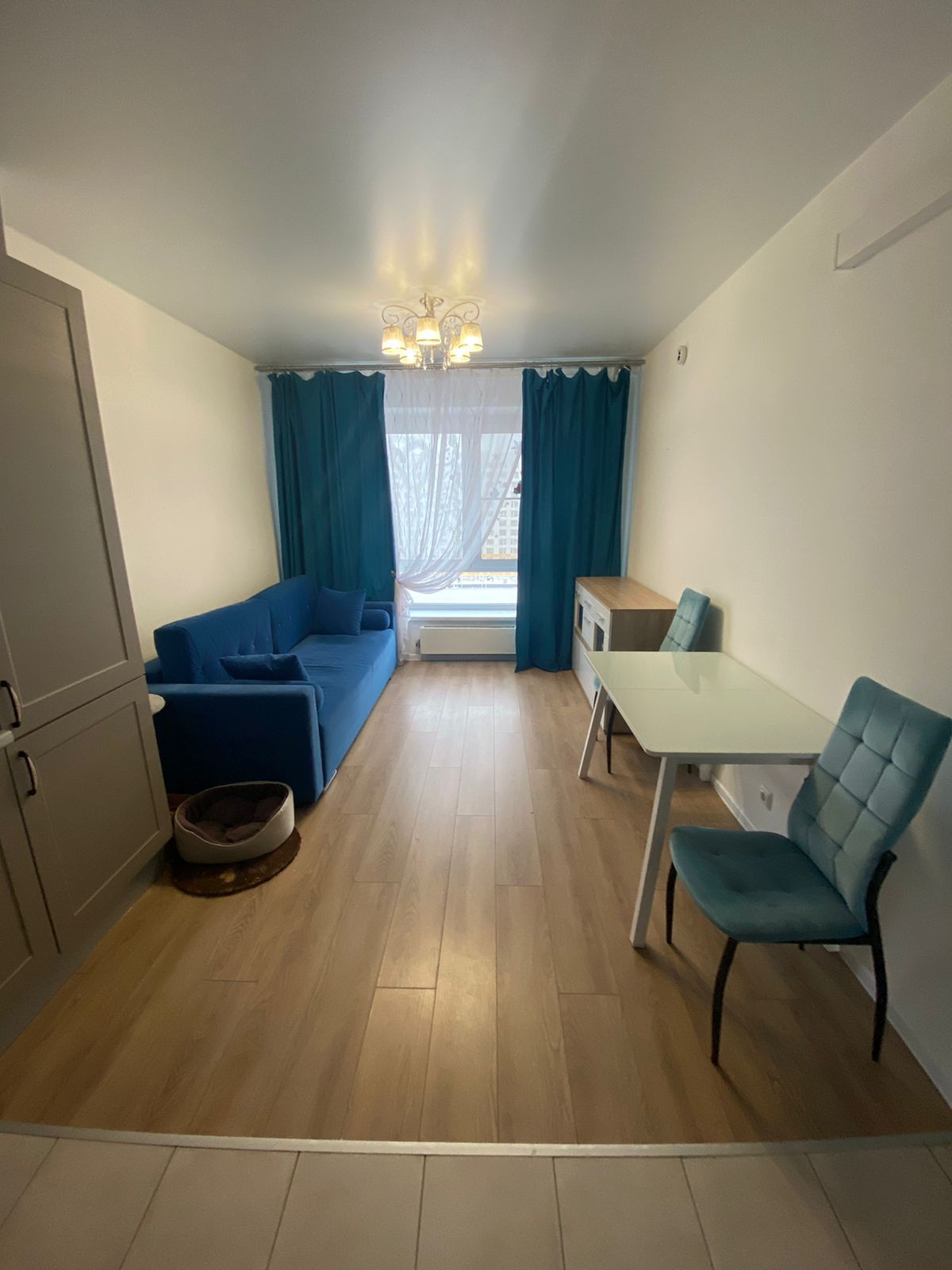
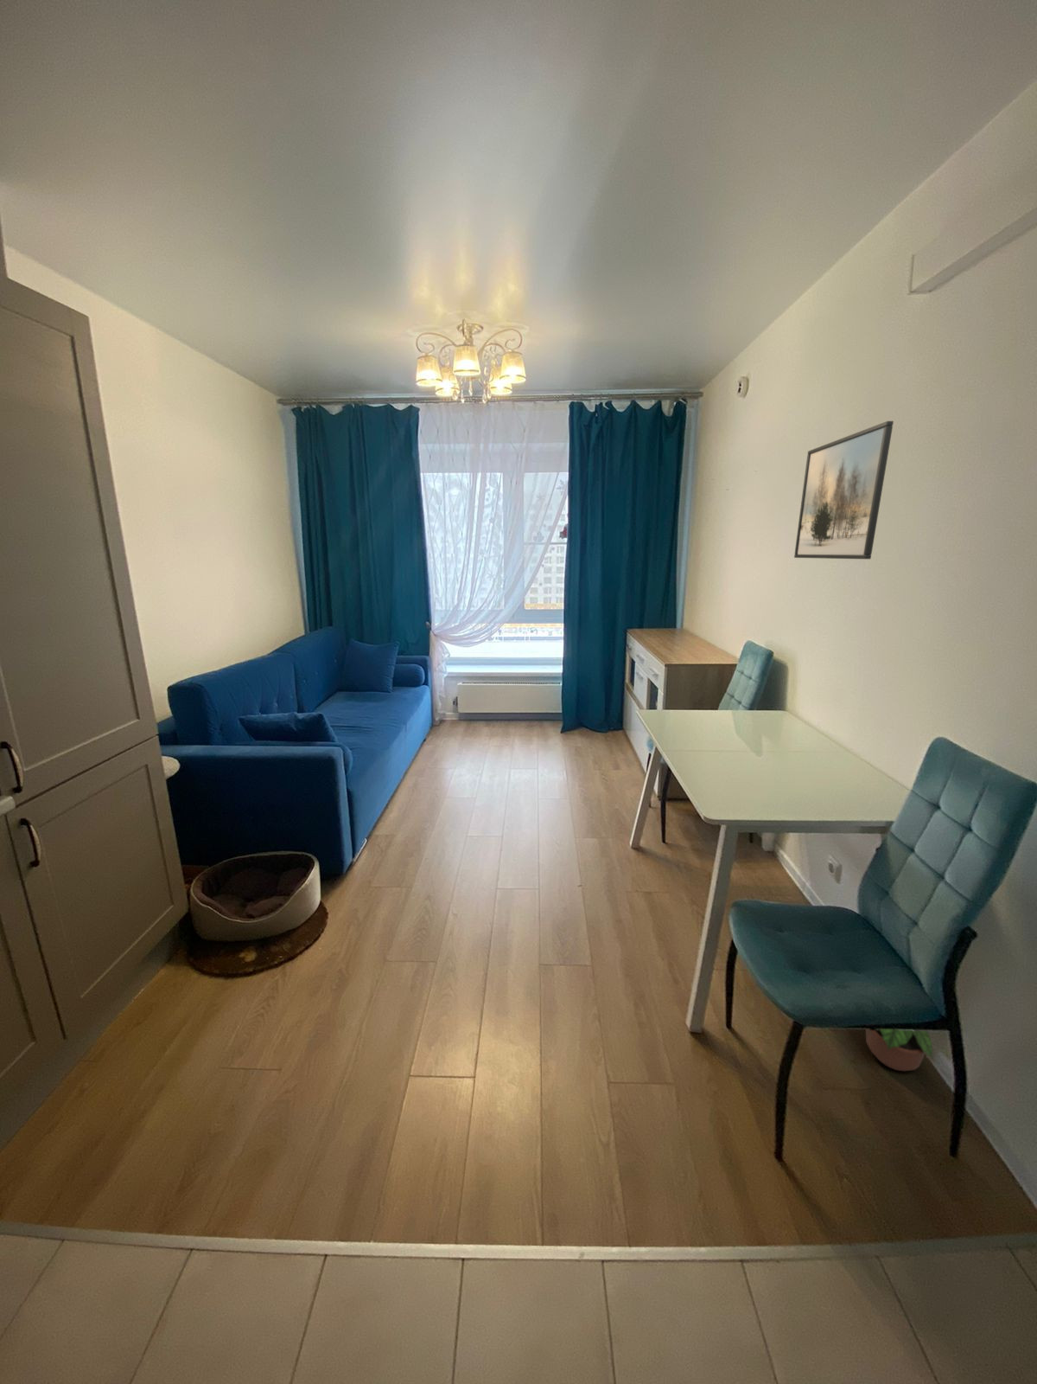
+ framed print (835, 499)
+ potted plant (898, 1030)
